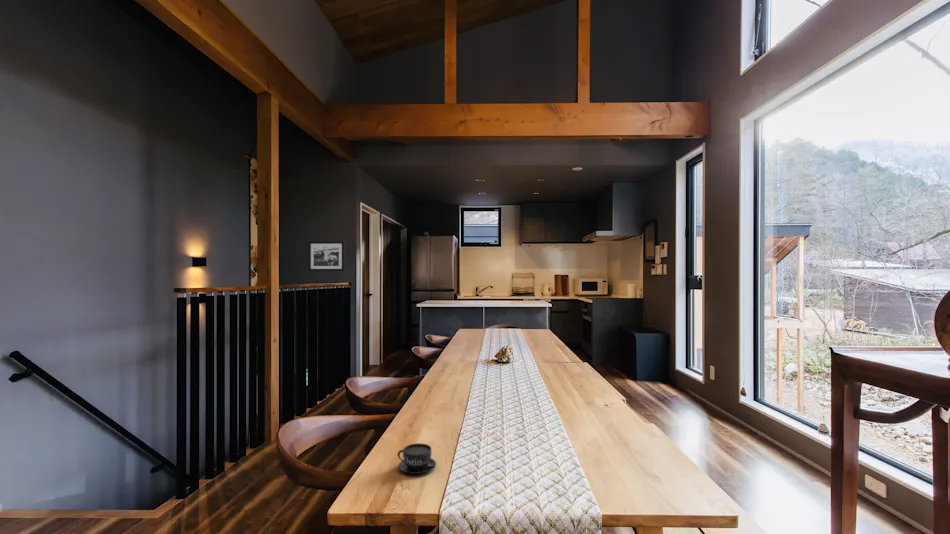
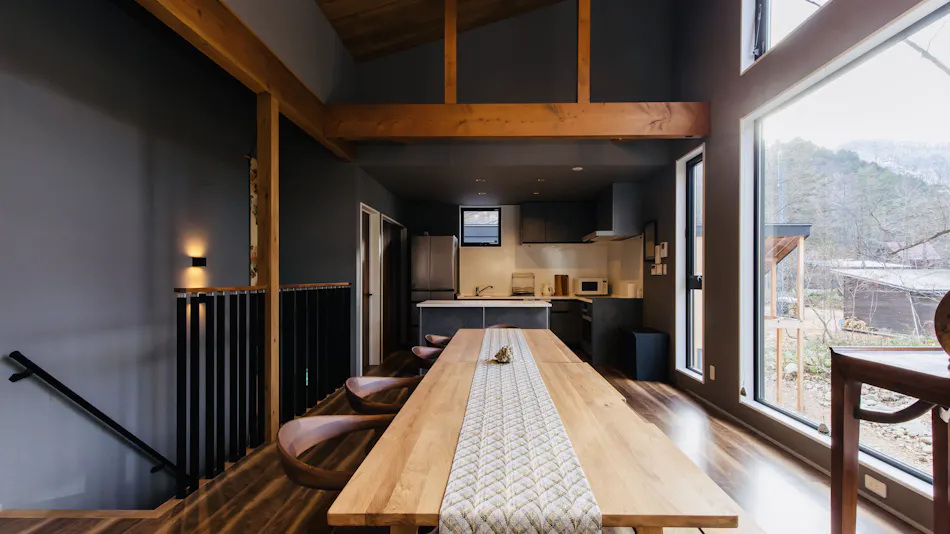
- teacup (417, 457)
- picture frame (326, 256)
